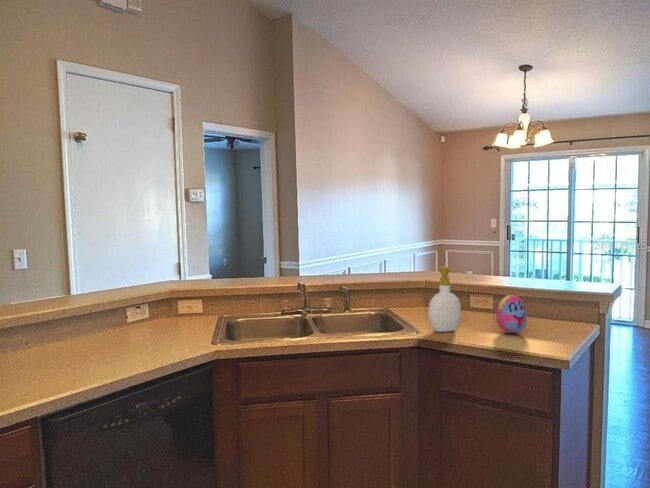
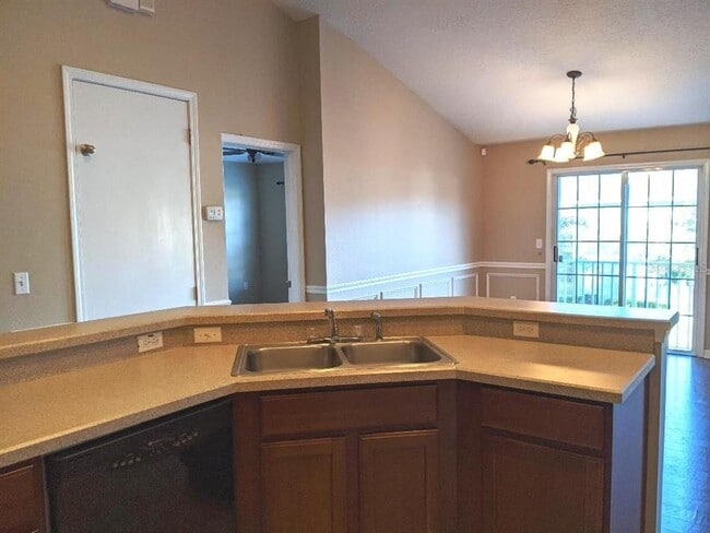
- decorative egg (511, 314)
- soap bottle (445, 299)
